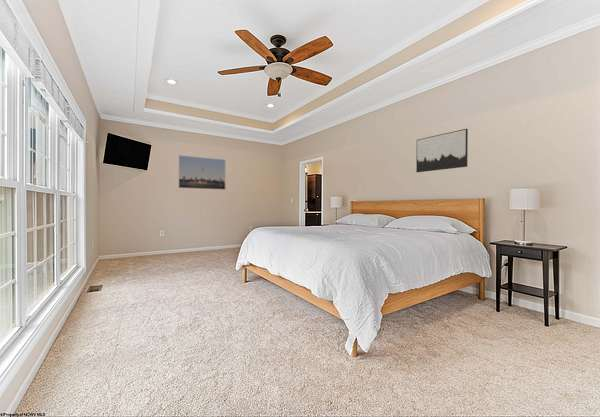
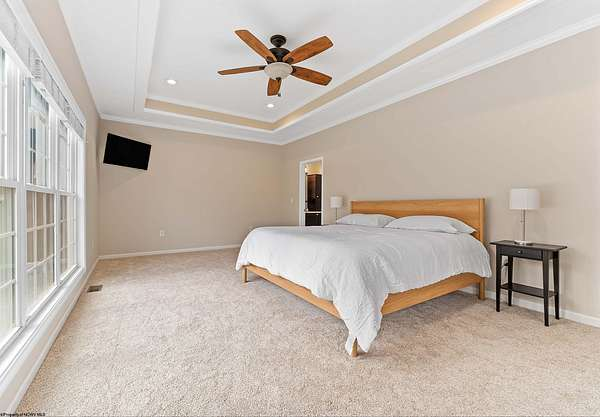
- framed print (202, 173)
- wall art (440, 152)
